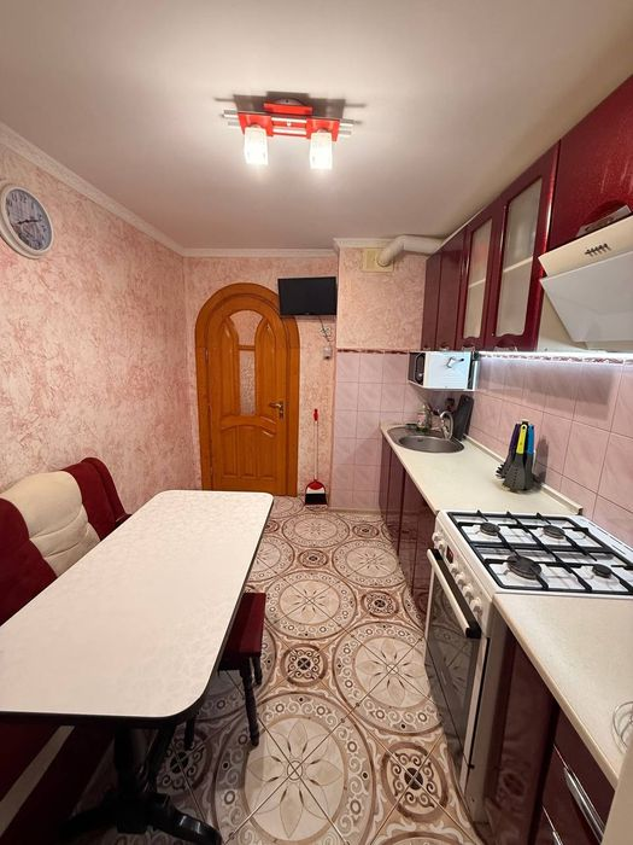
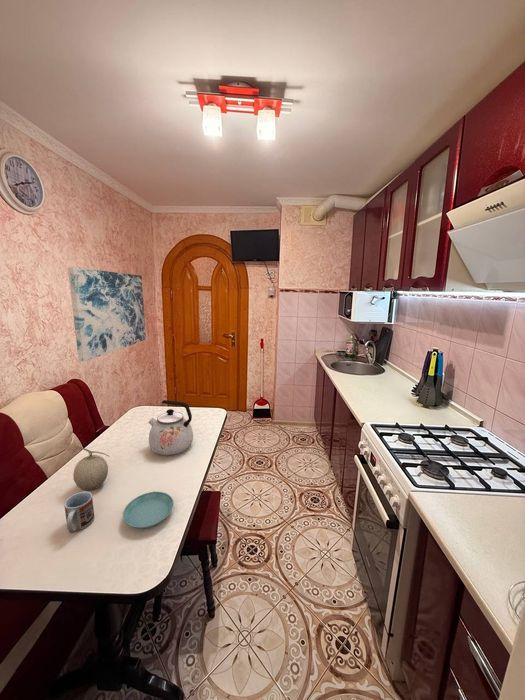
+ fruit (92, 467)
+ saucer (149, 511)
+ wall art (115, 311)
+ kettle (170, 424)
+ cup (77, 514)
